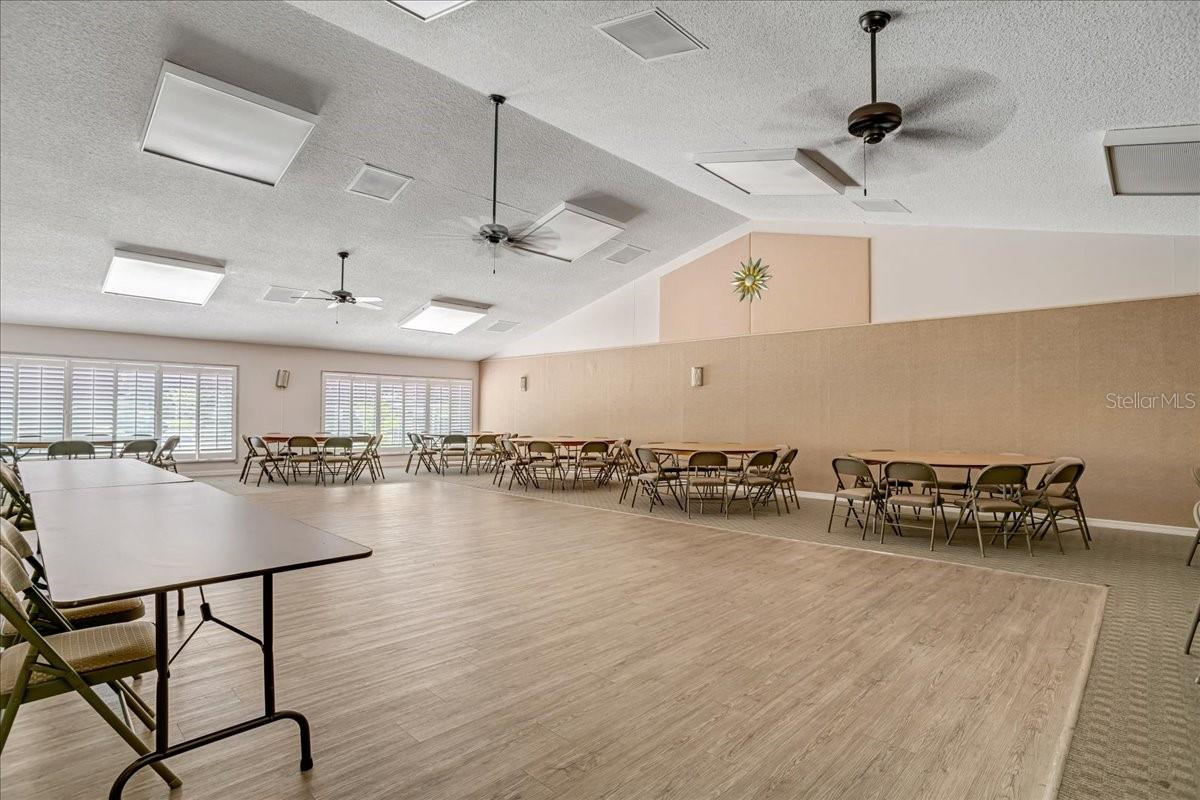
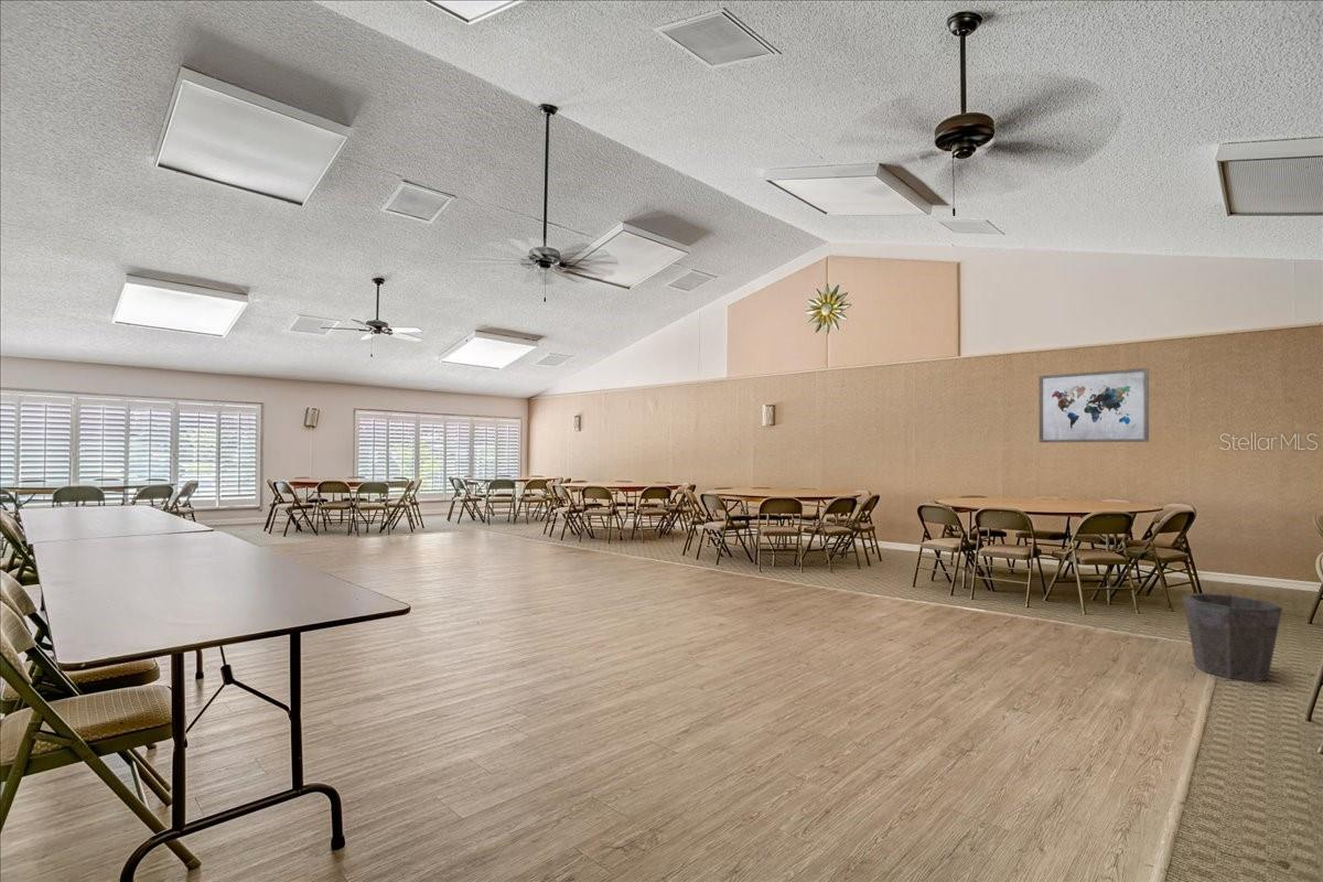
+ wall art (1090, 407)
+ waste bin (1230, 636)
